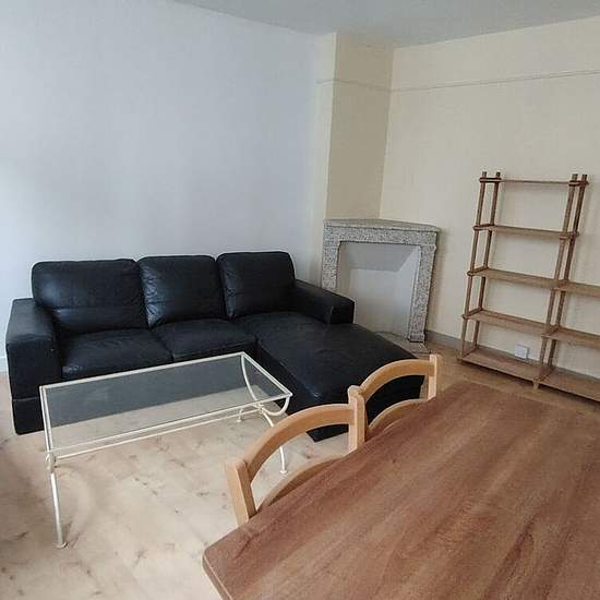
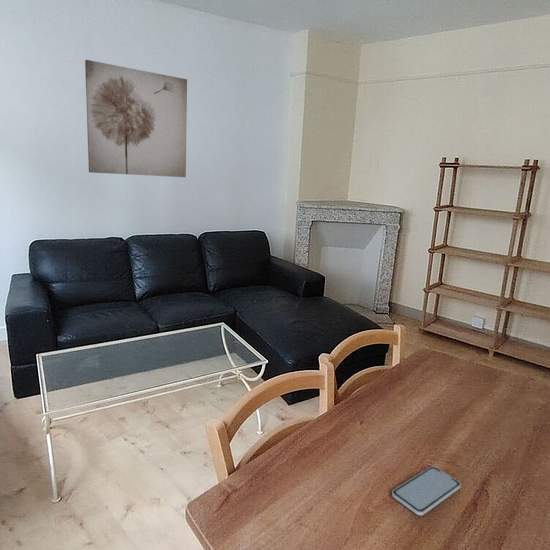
+ wall art (139, 124)
+ smartphone (426, 489)
